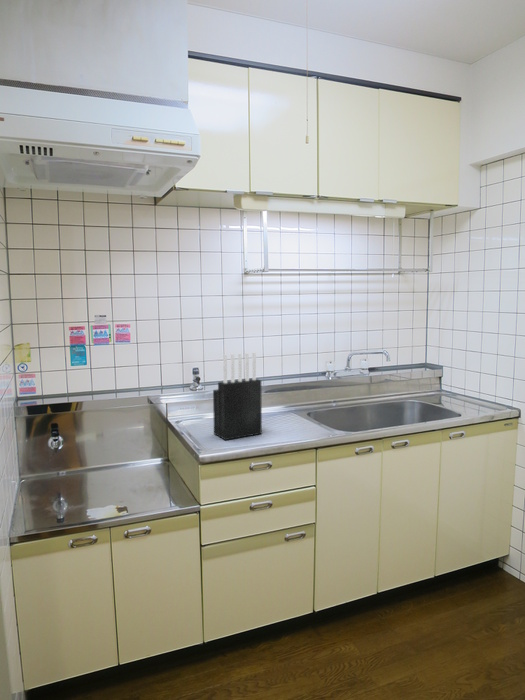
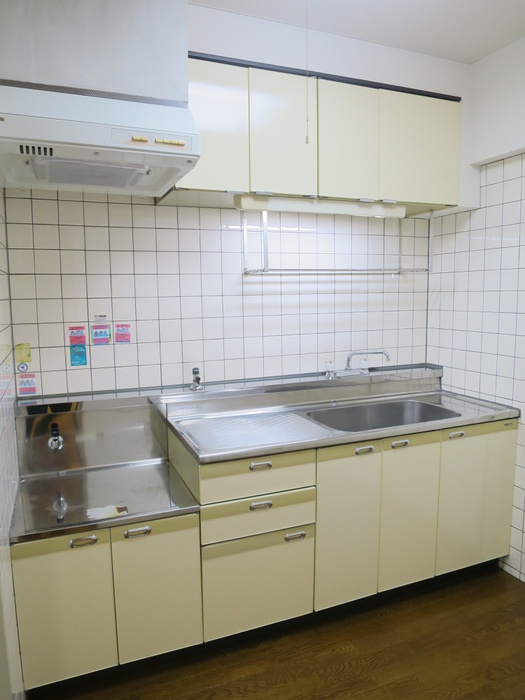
- knife block (236, 393)
